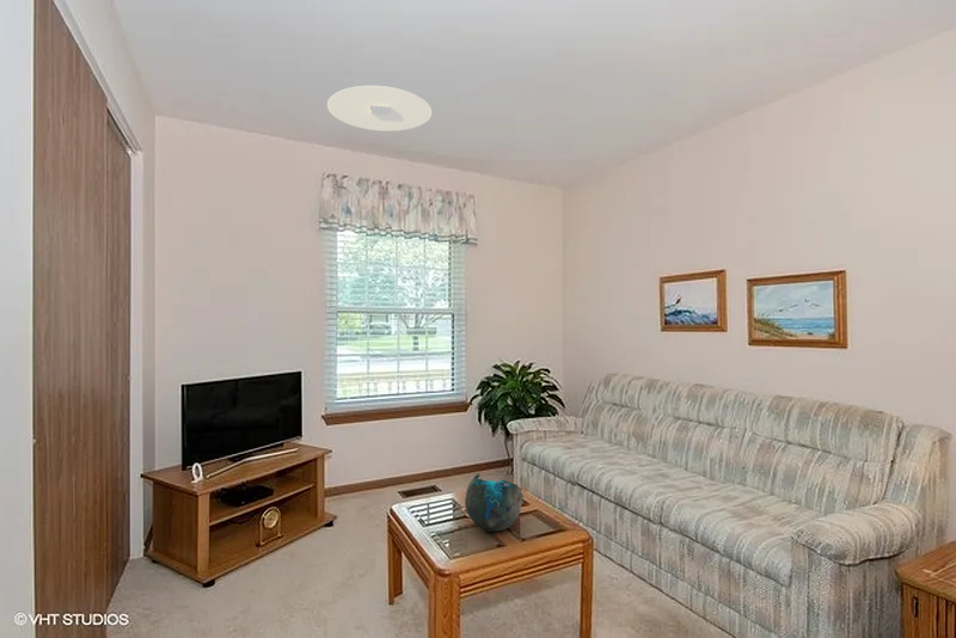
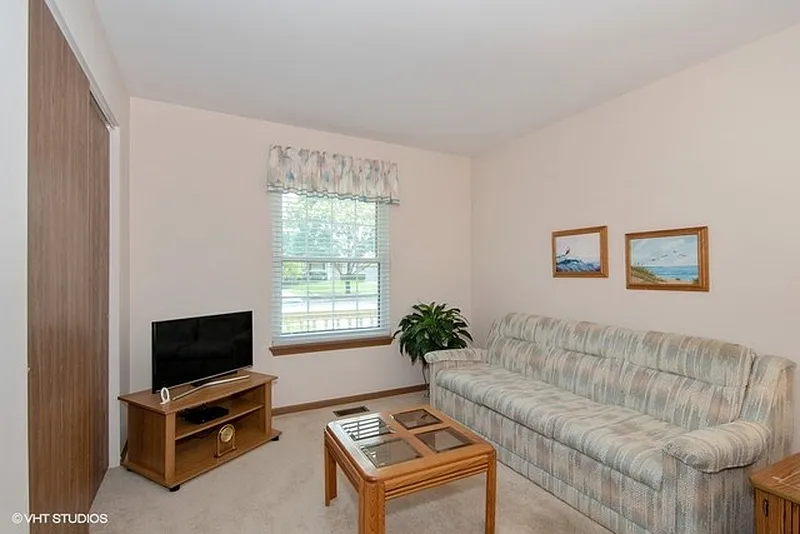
- decorative bowl (494, 501)
- ceiling light (380, 105)
